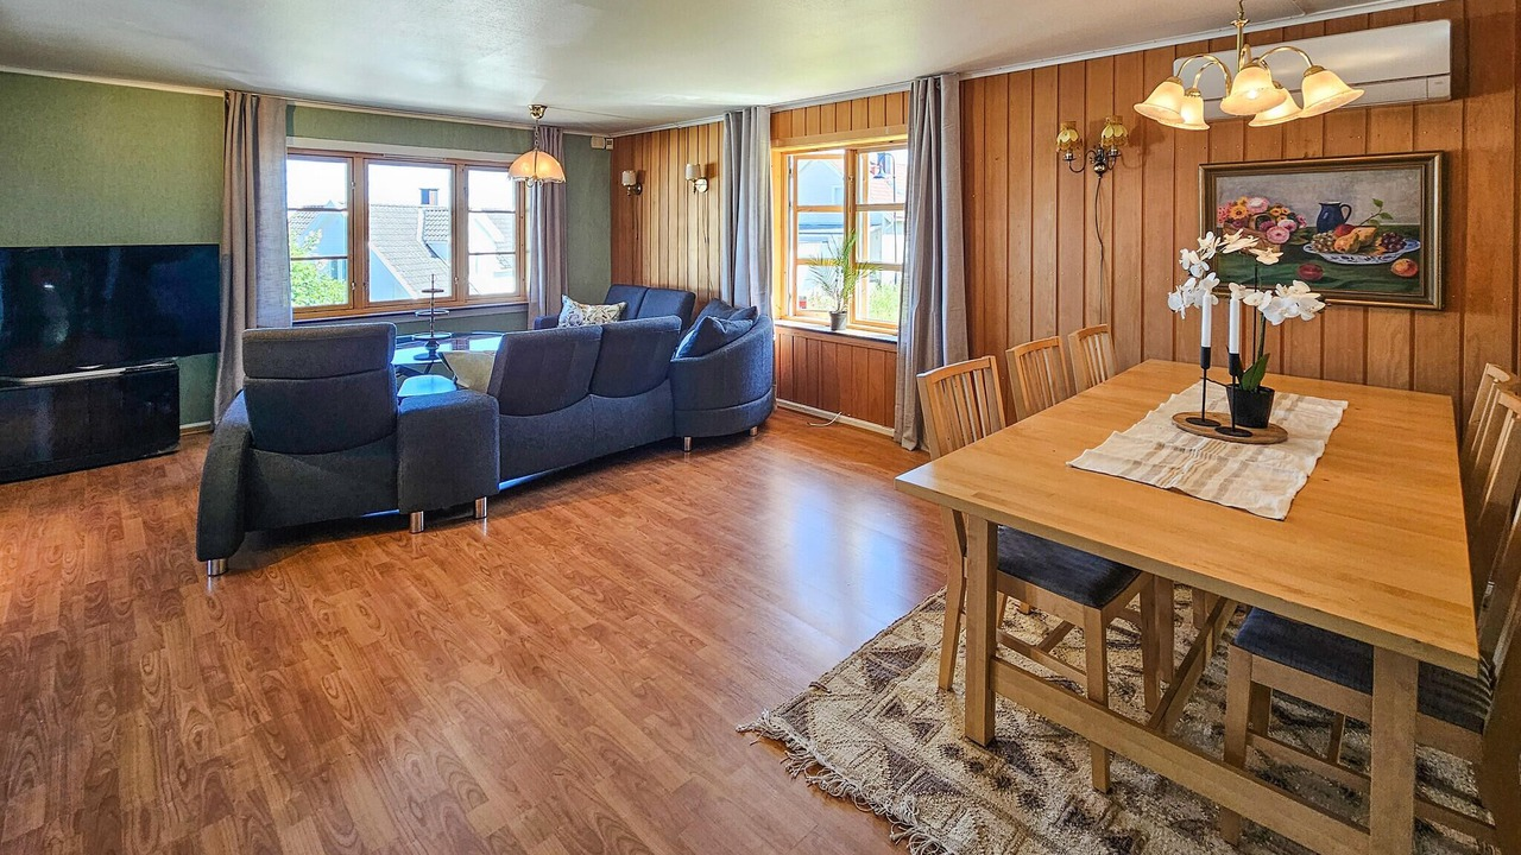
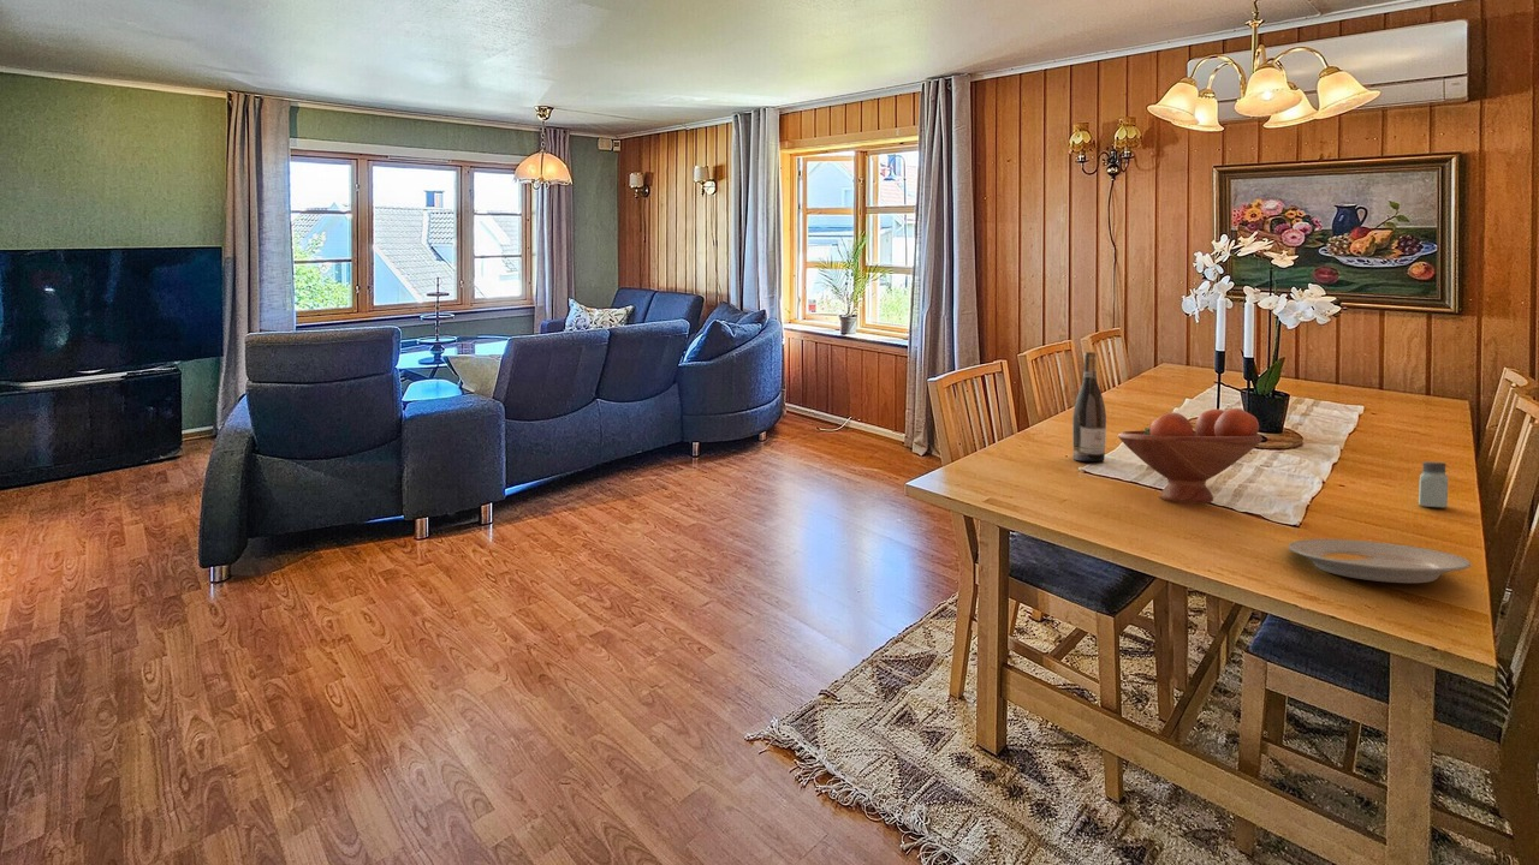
+ wine bottle (1089, 406)
+ fruit bowl (1187, 454)
+ plate (1373, 561)
+ saltshaker (1433, 484)
